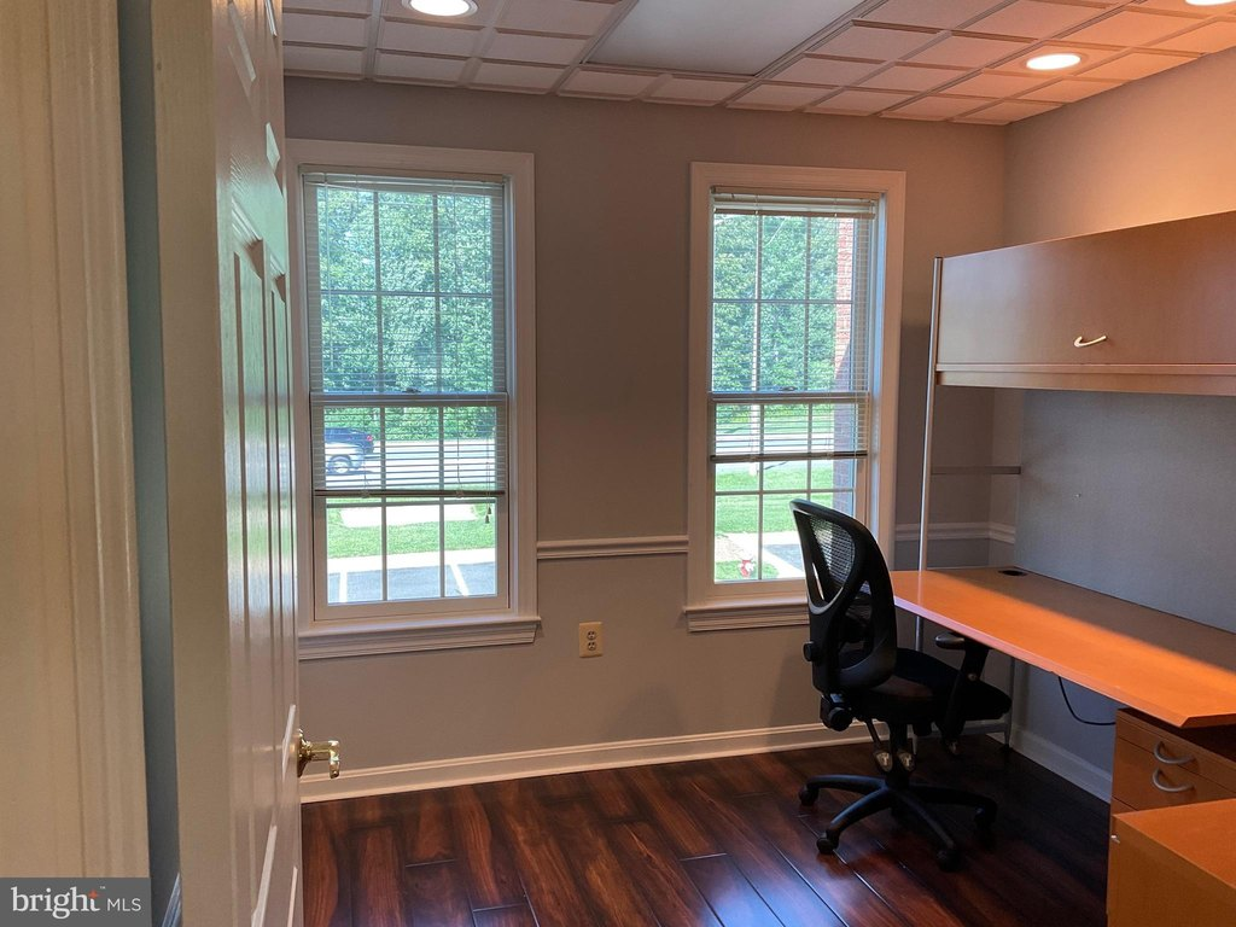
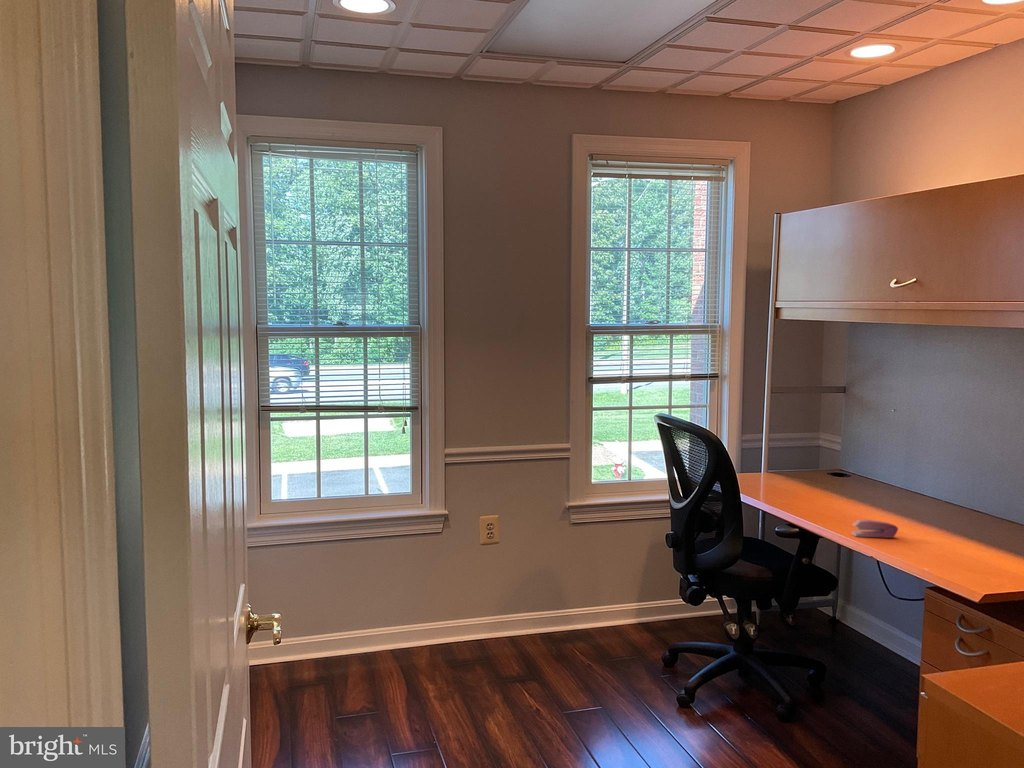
+ stapler (874, 528)
